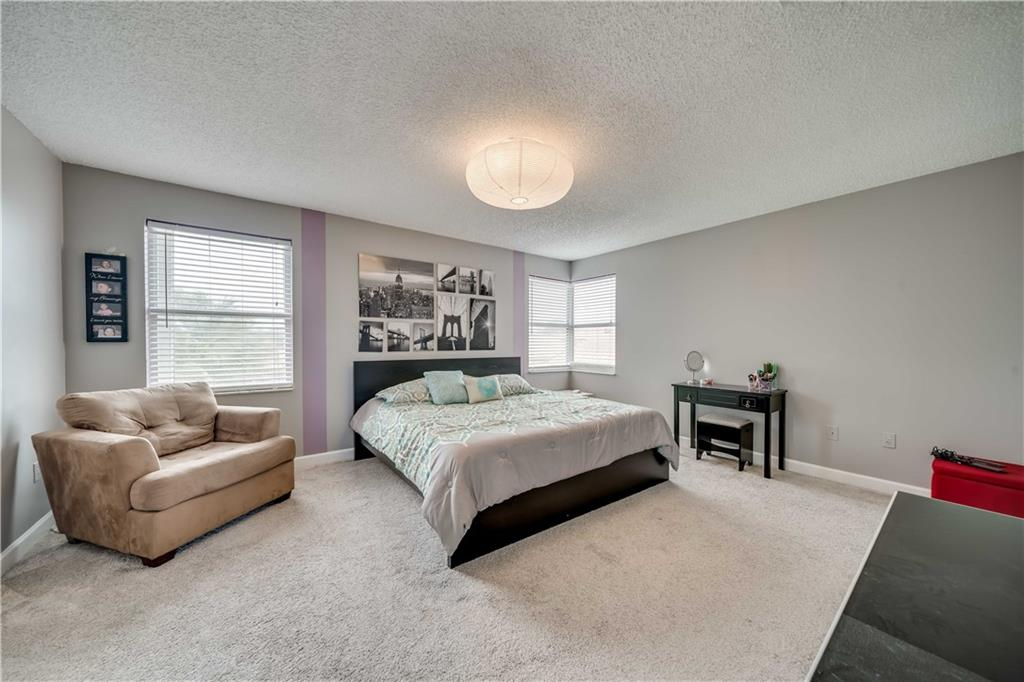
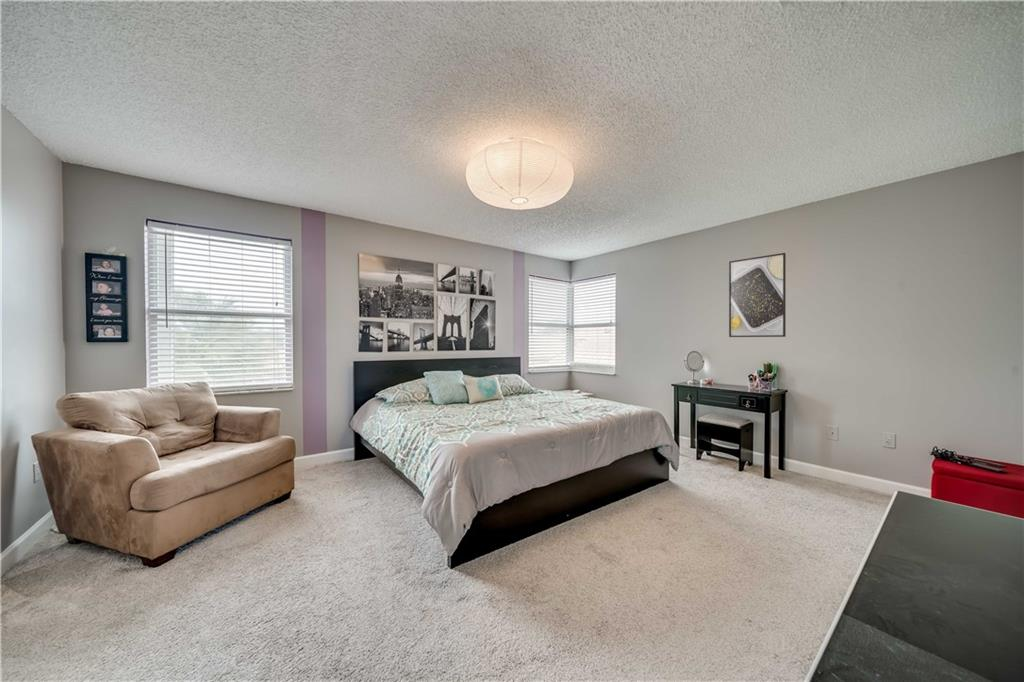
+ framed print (755, 297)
